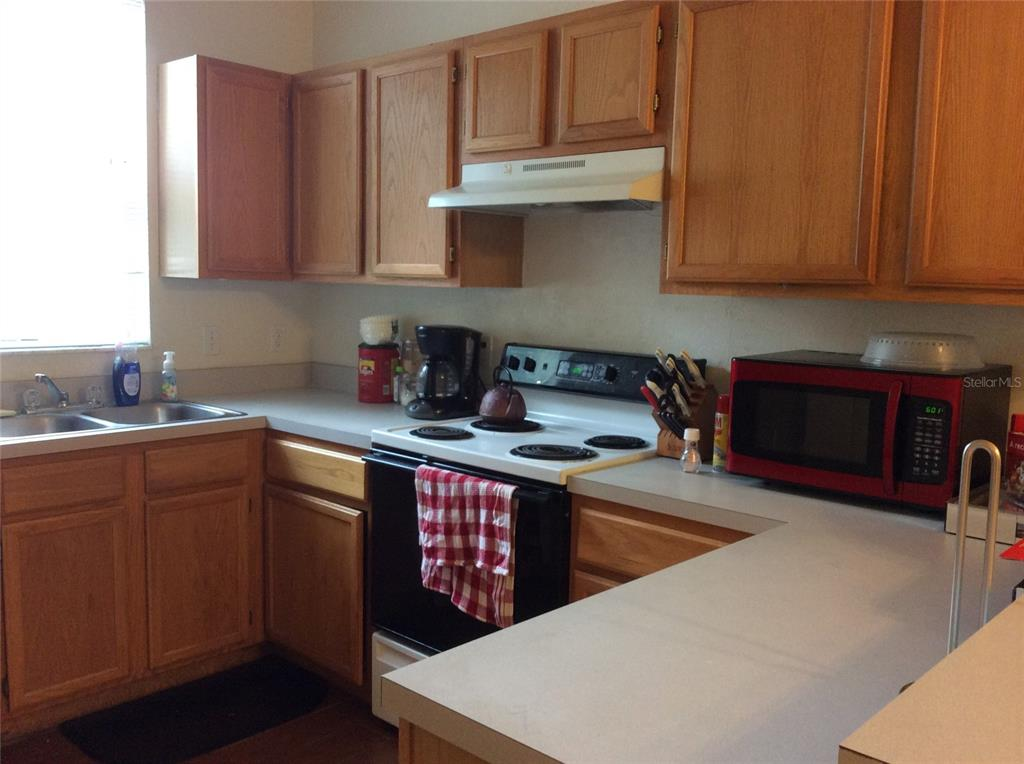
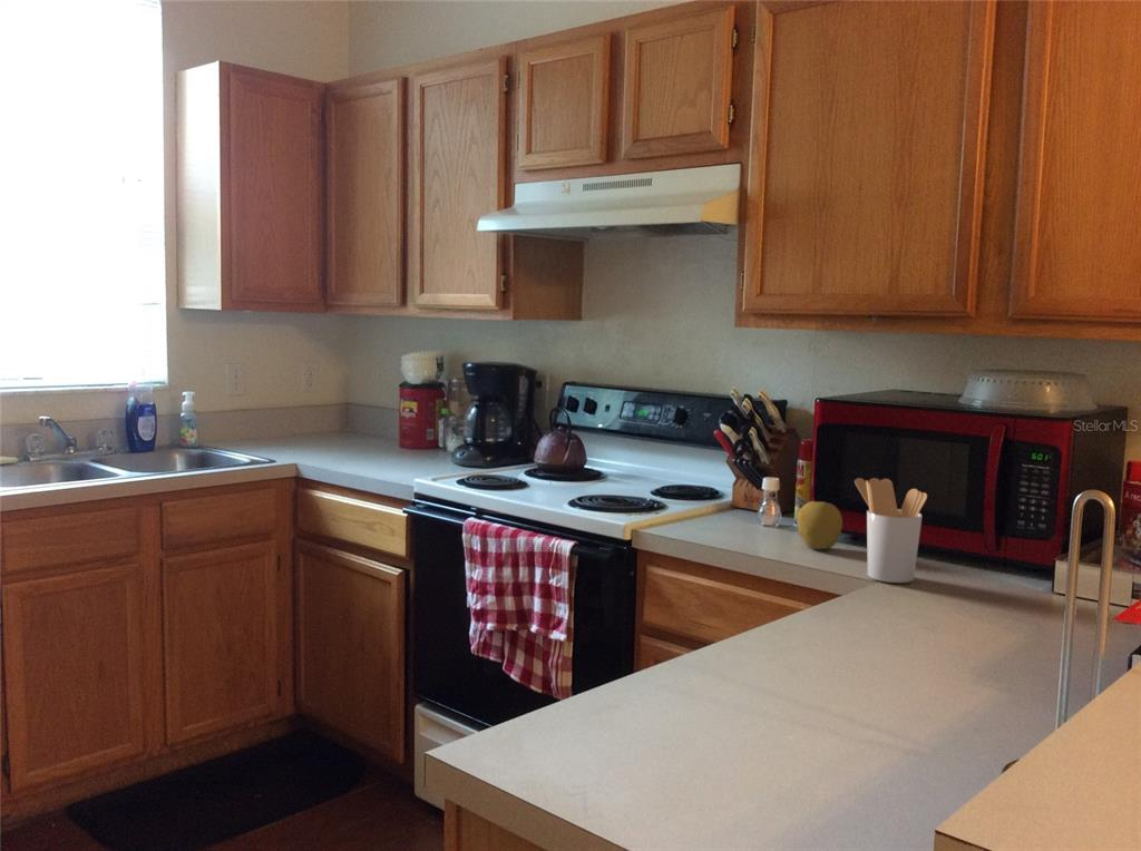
+ utensil holder (886, 526)
+ fruit (819, 524)
